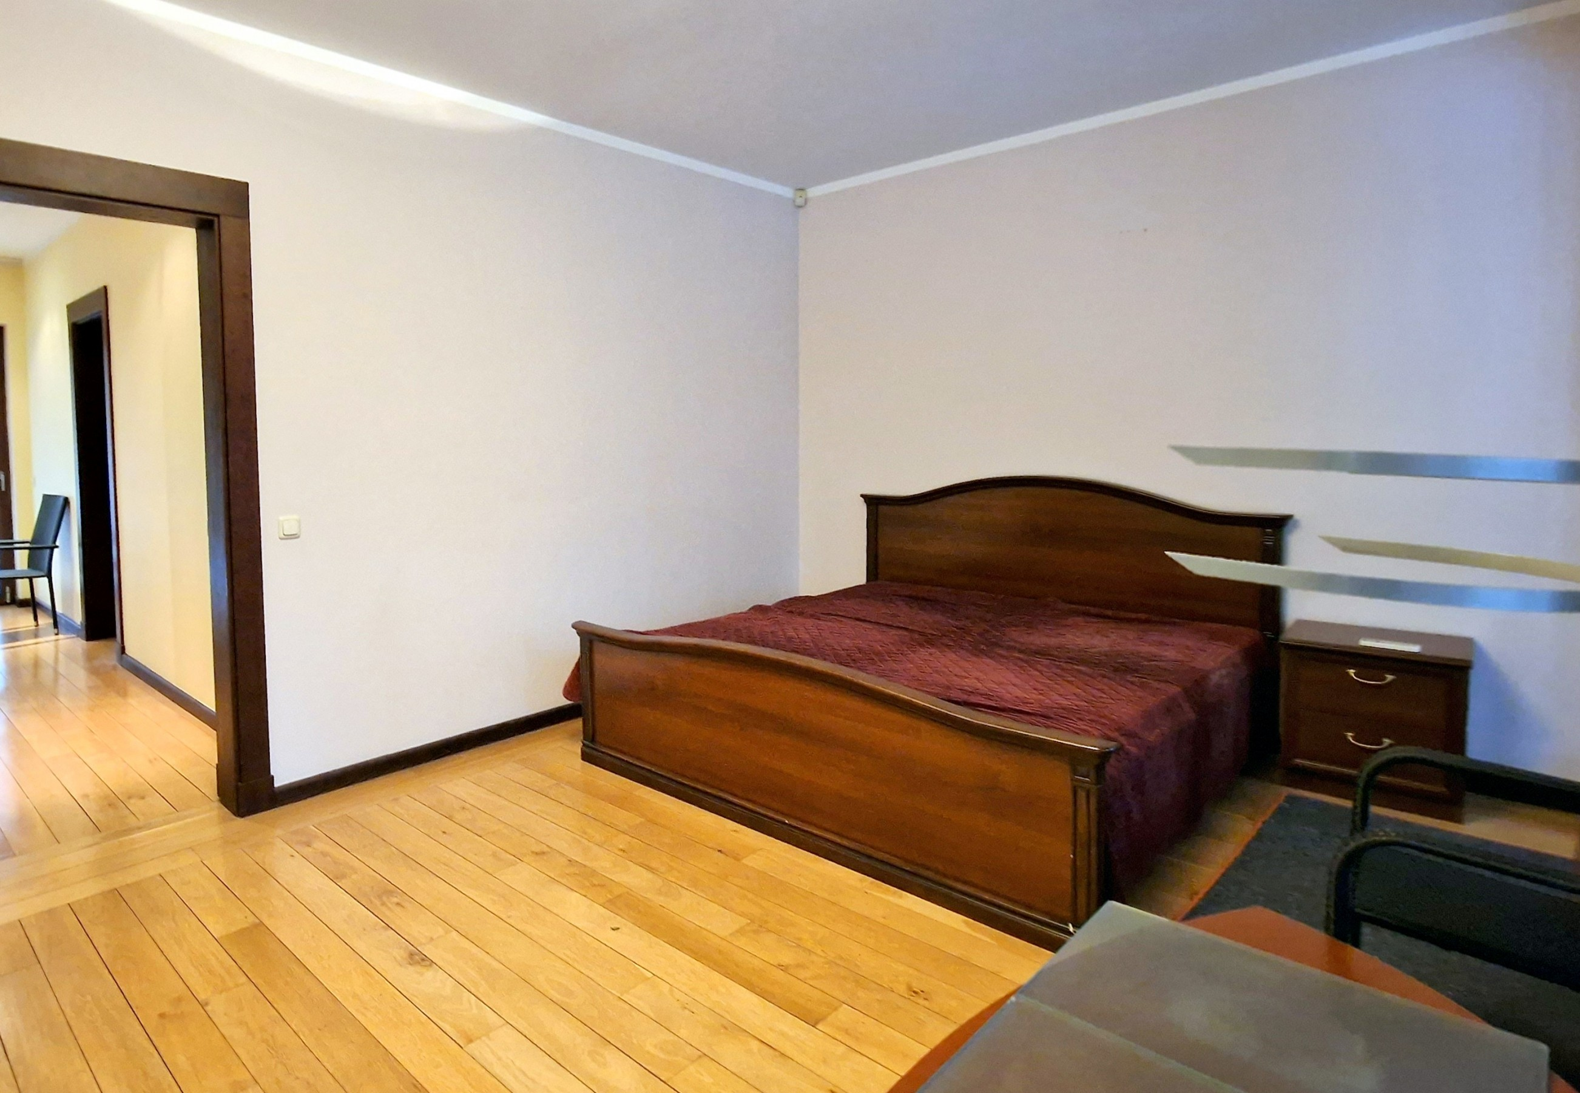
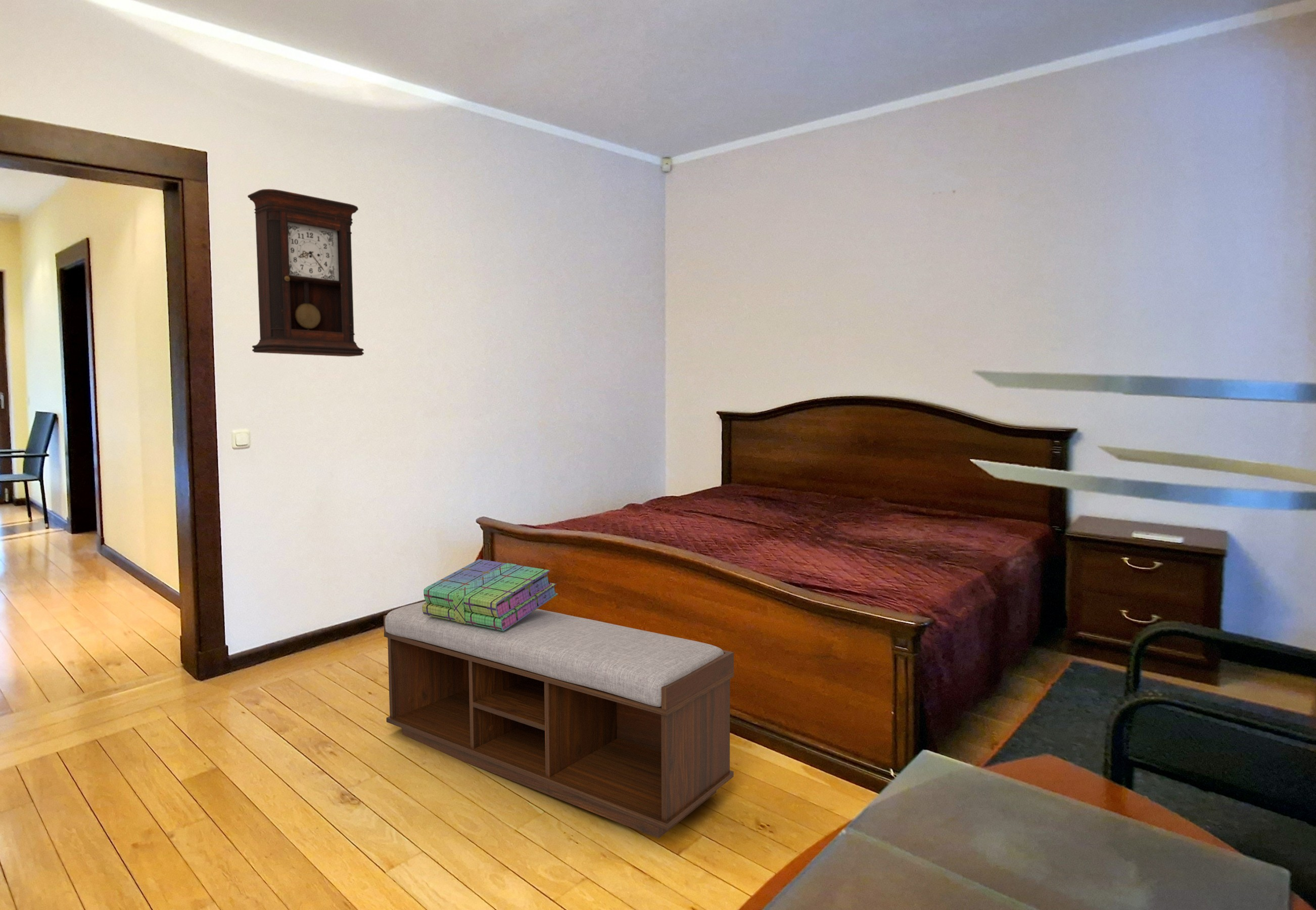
+ pendulum clock (310, 278)
+ stack of books (491, 599)
+ bench (543, 694)
